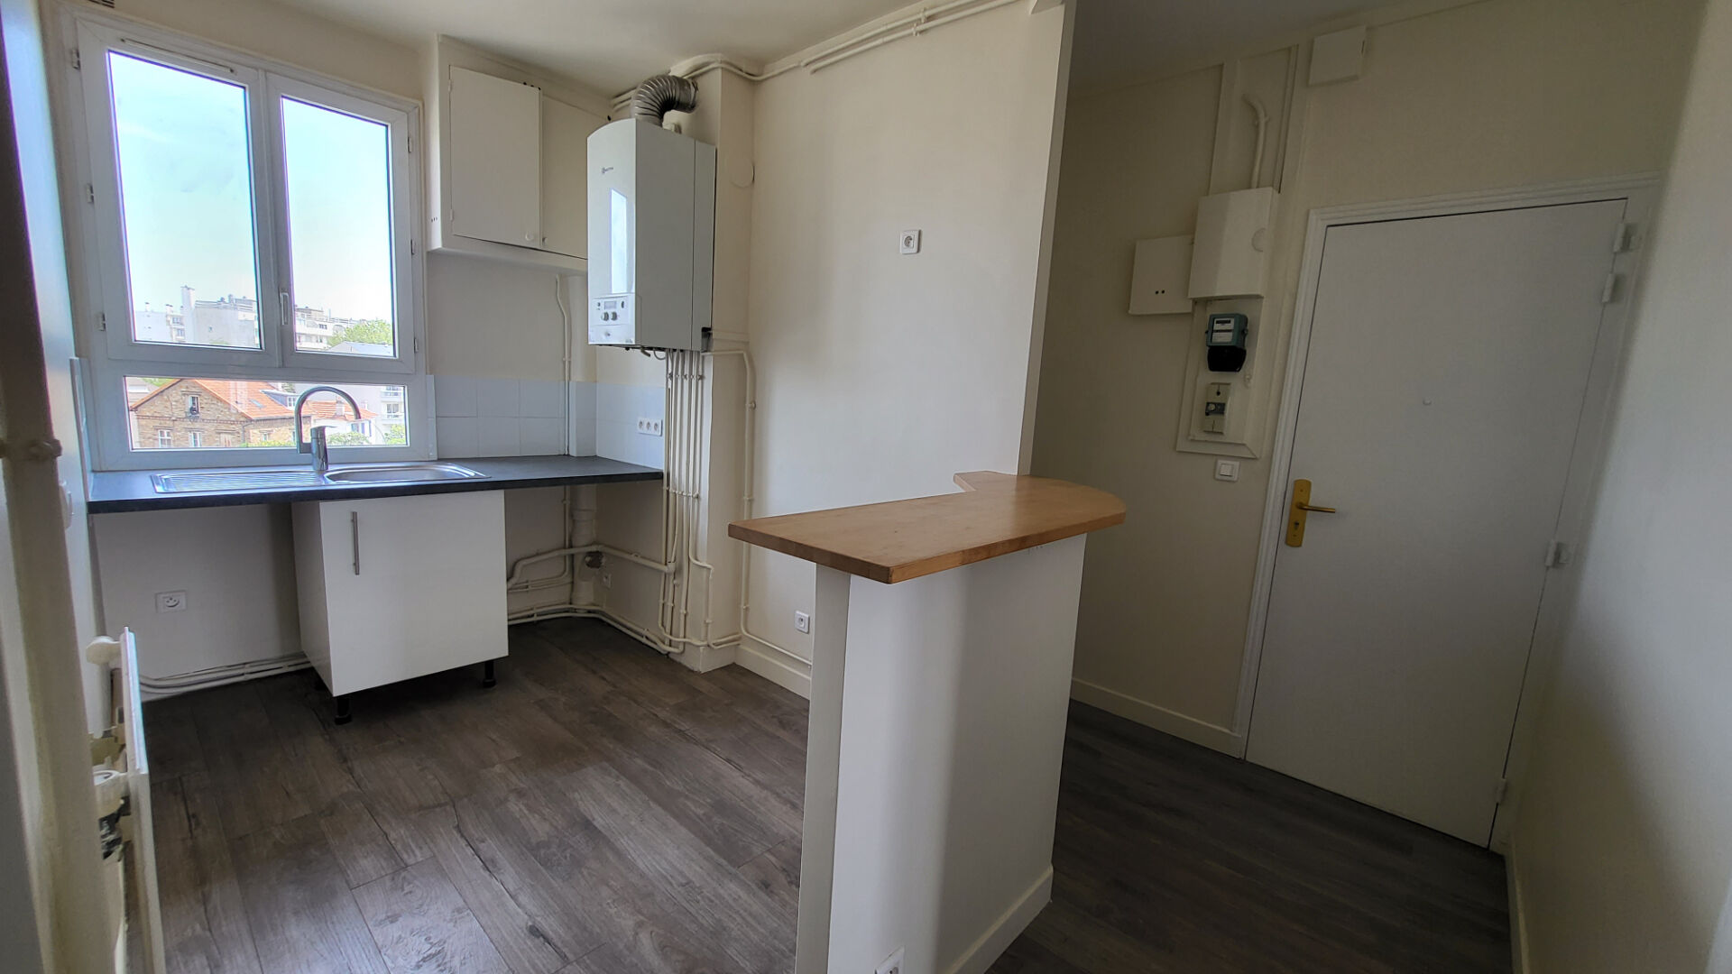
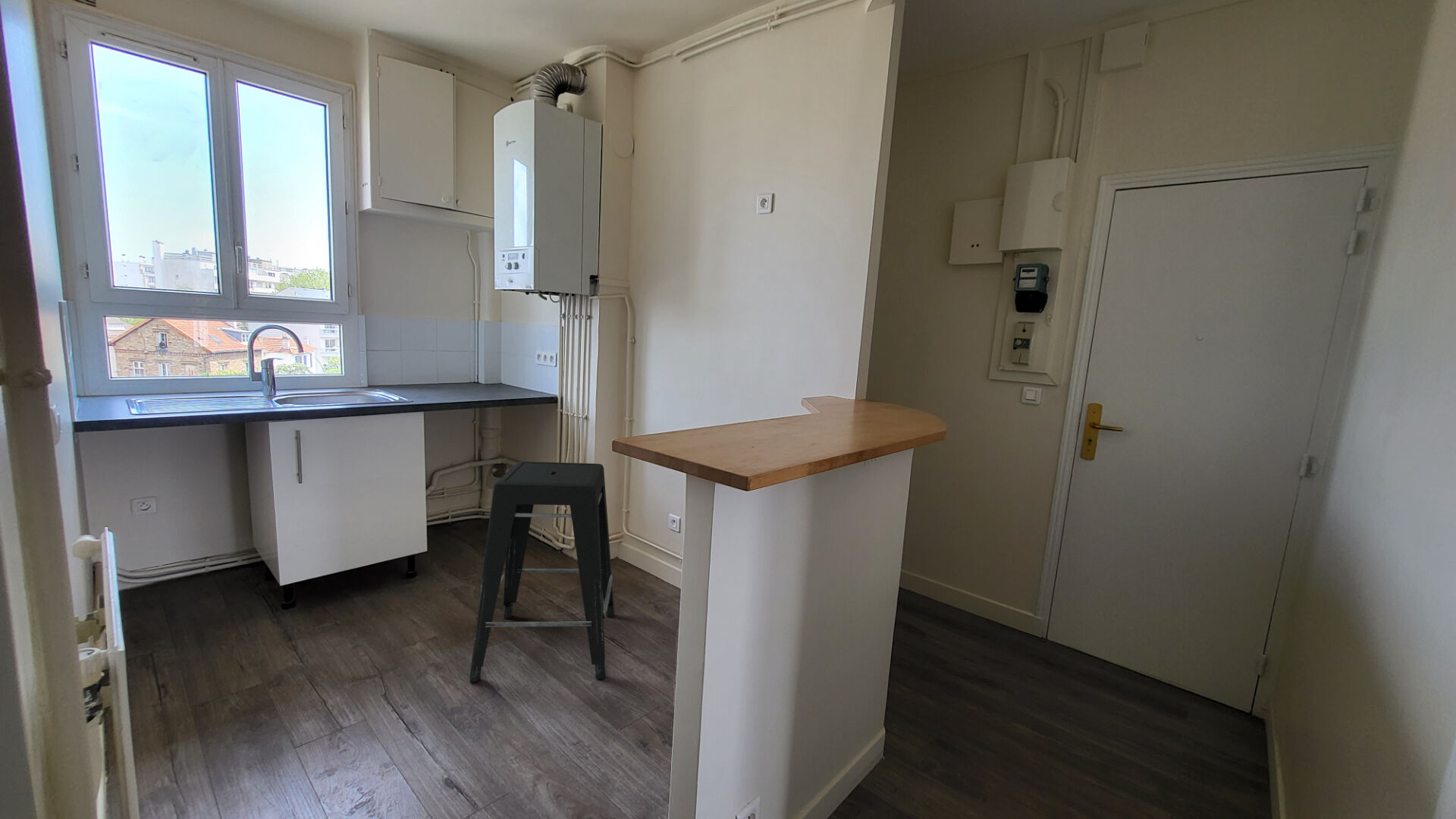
+ stool (551, 569)
